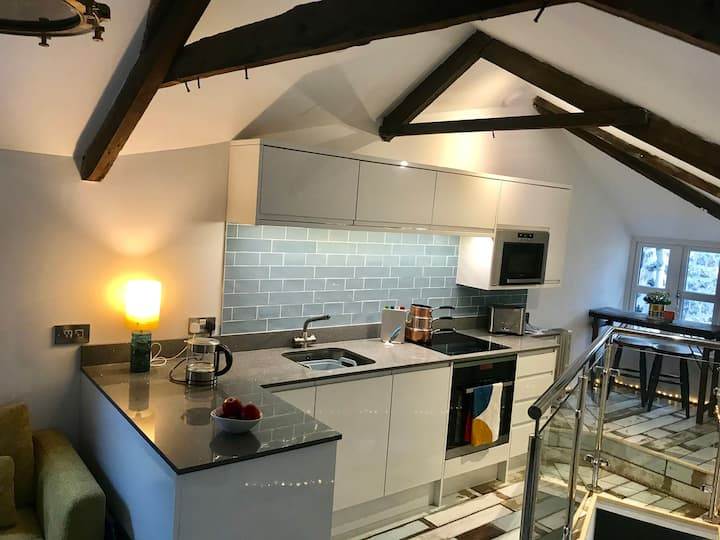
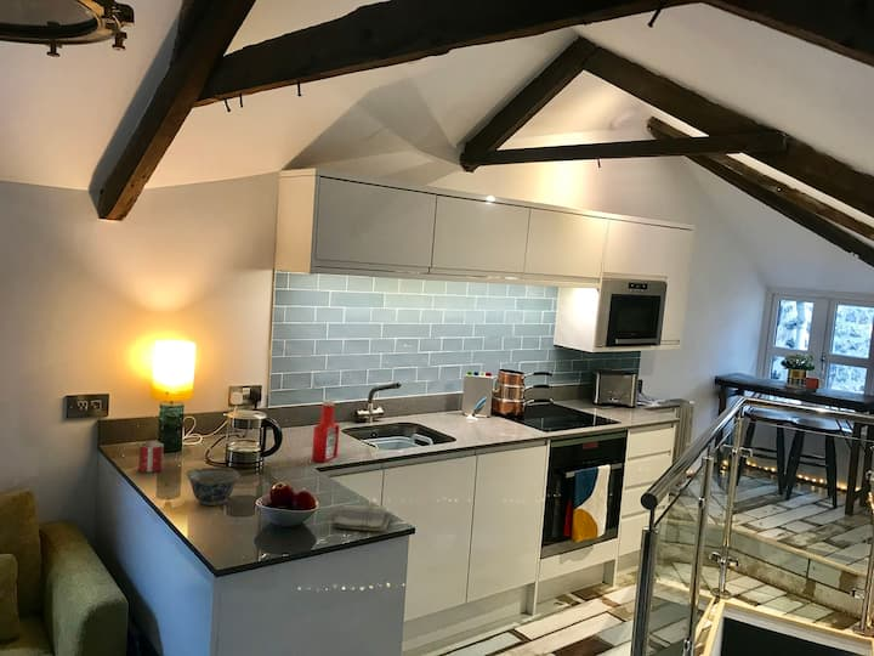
+ soap bottle (327, 429)
+ dish towel (363, 516)
+ mug (151, 457)
+ bowl (212, 487)
